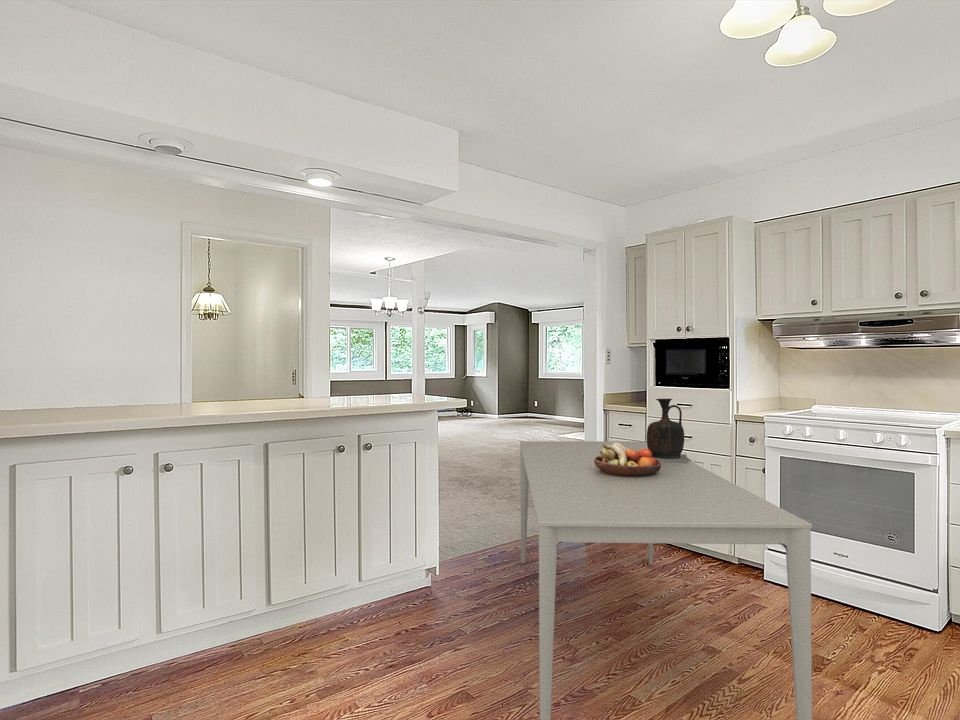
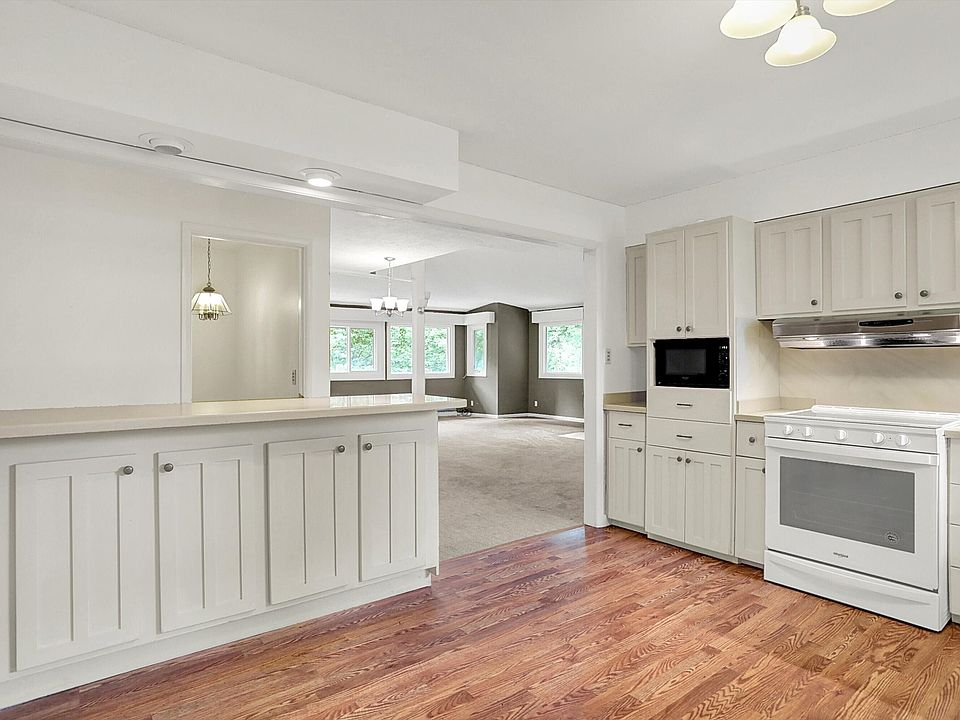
- fruit bowl (627, 457)
- vase (666, 428)
- dining table (615, 542)
